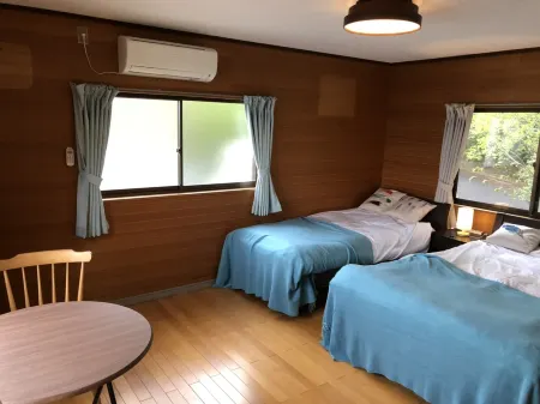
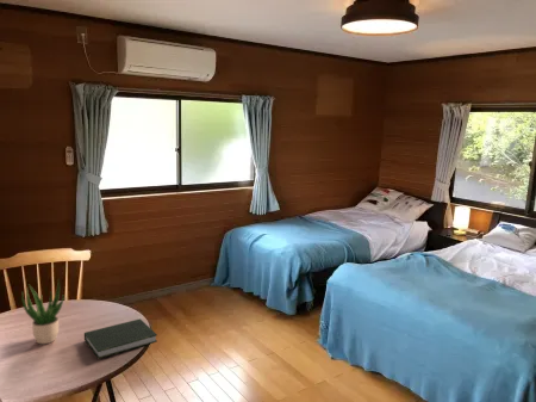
+ book (120, 336)
+ potted plant (43, 310)
